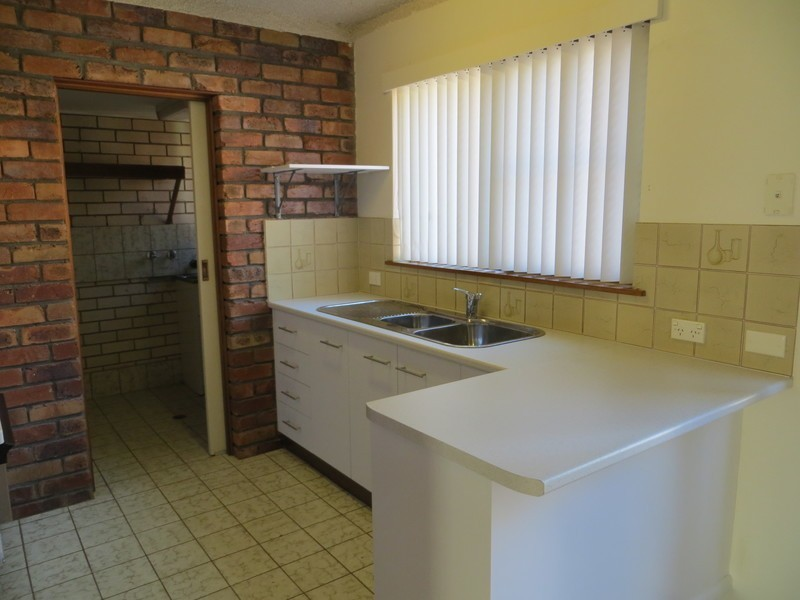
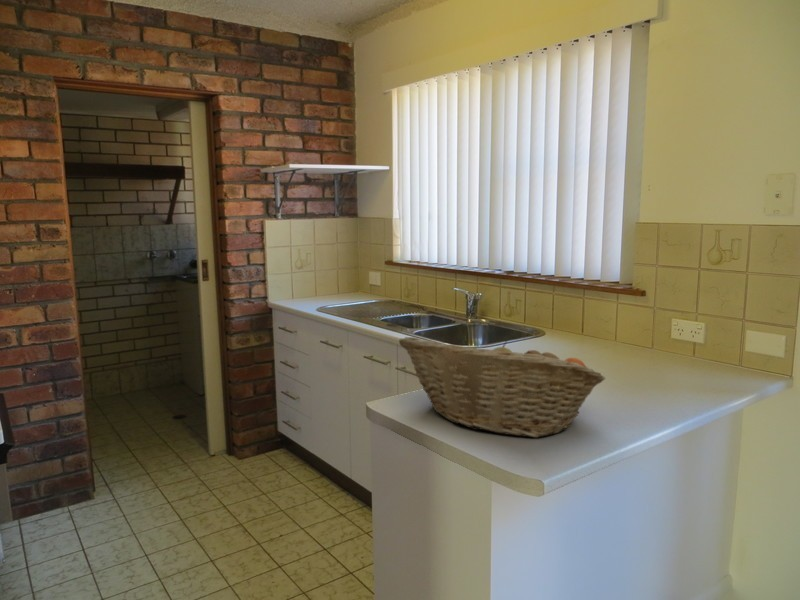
+ fruit basket (496, 374)
